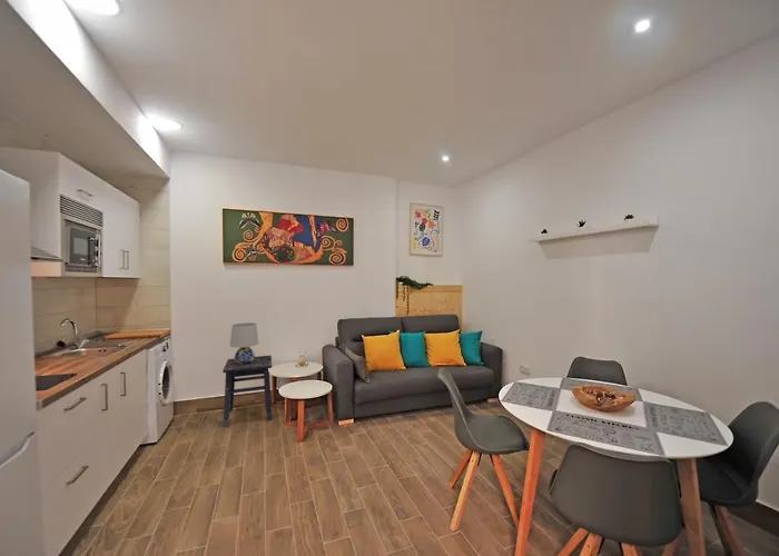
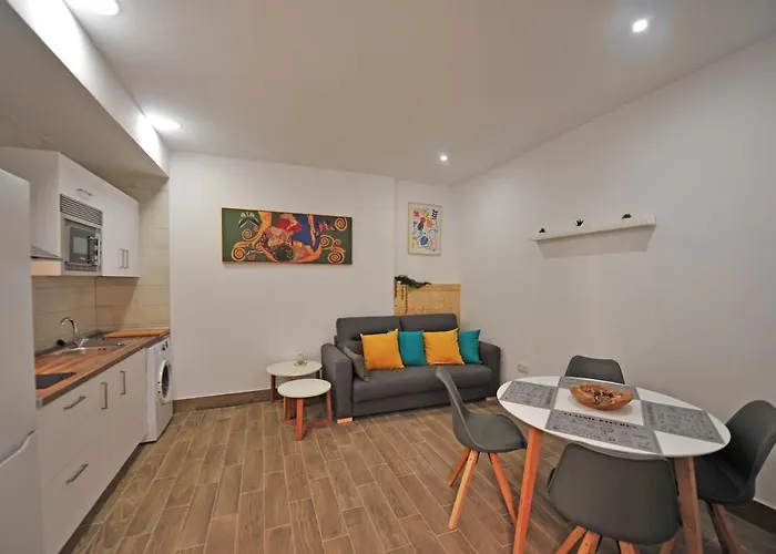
- table lamp (244, 344)
- side table (248, 388)
